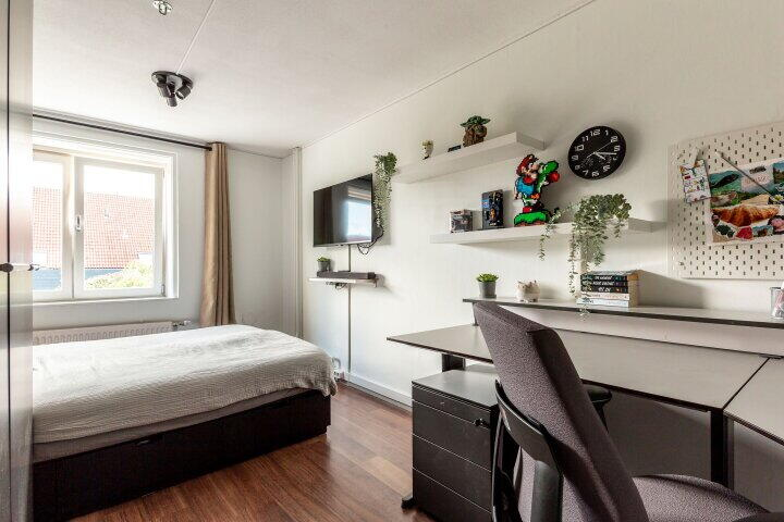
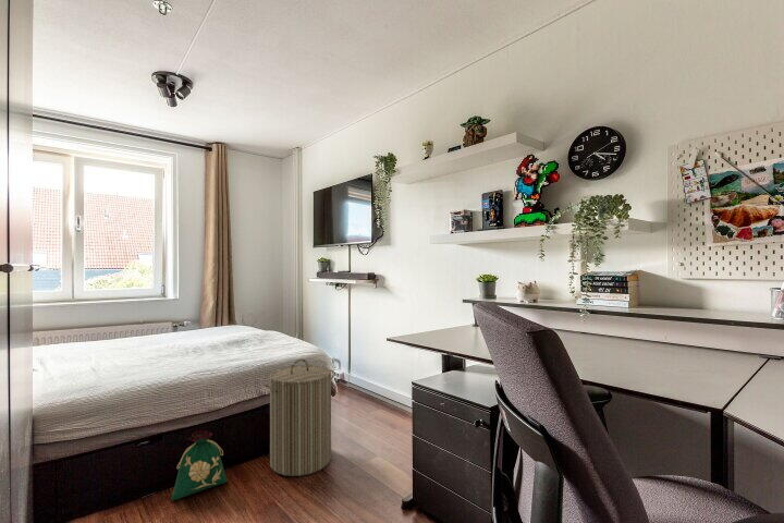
+ bag (200, 461)
+ laundry hamper (301, 410)
